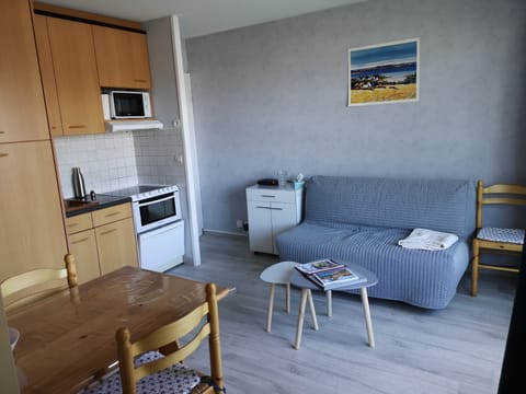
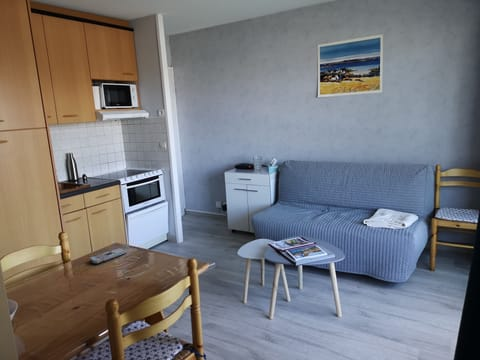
+ remote control (109, 255)
